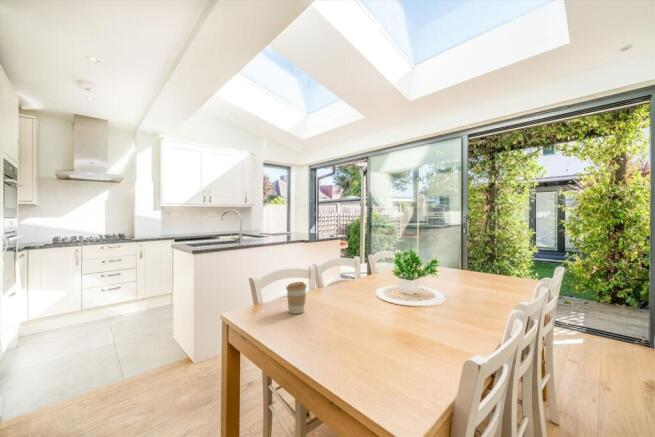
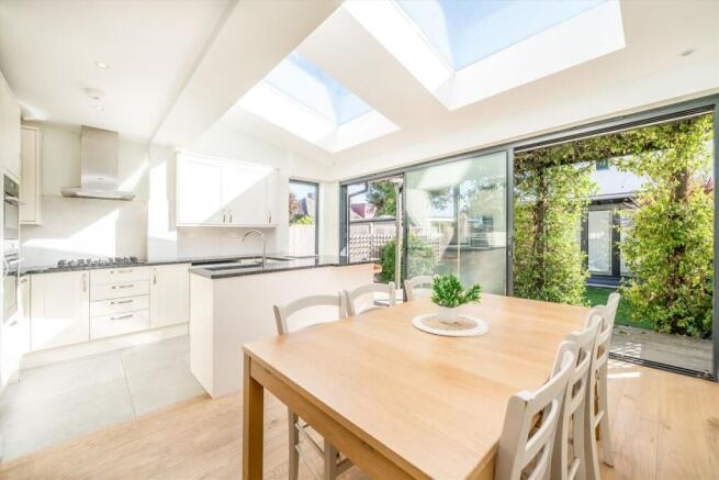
- coffee cup (296, 296)
